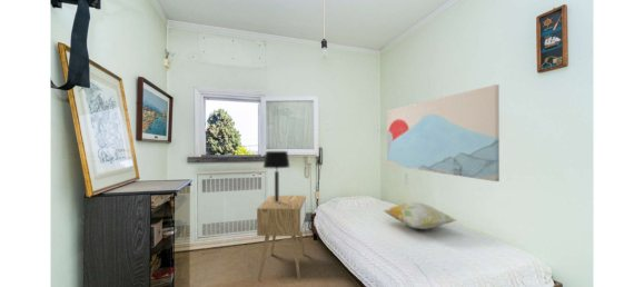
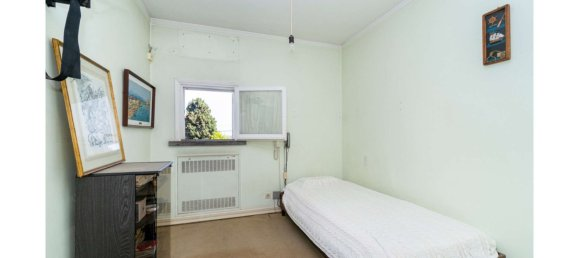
- nightstand (284, 234)
- decorative pillow (417, 215)
- table lamp (276, 176)
- wall art (427, 136)
